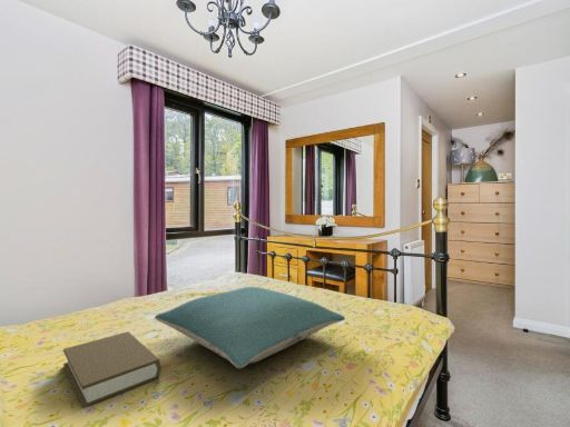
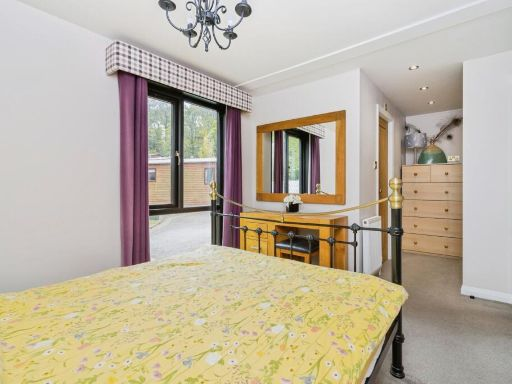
- pillow (249, 317)
- book (110, 361)
